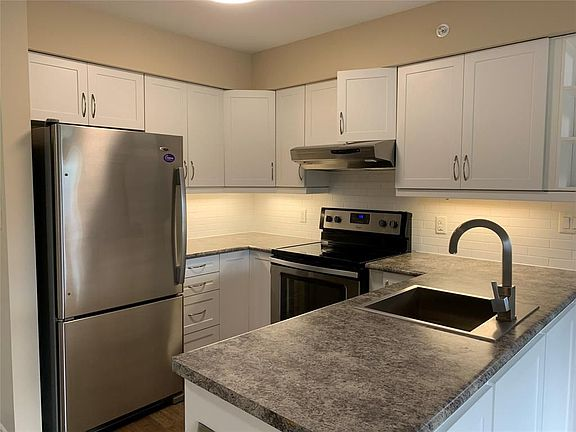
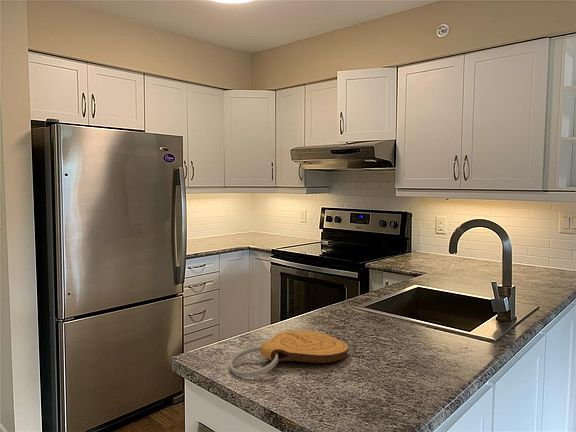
+ key chain (287, 349)
